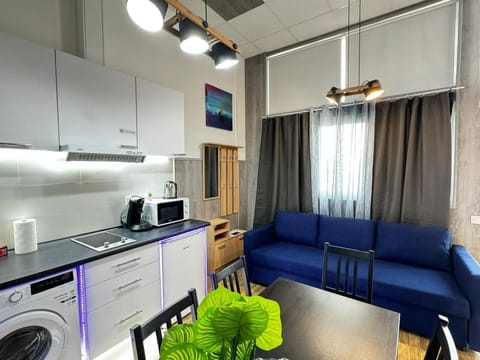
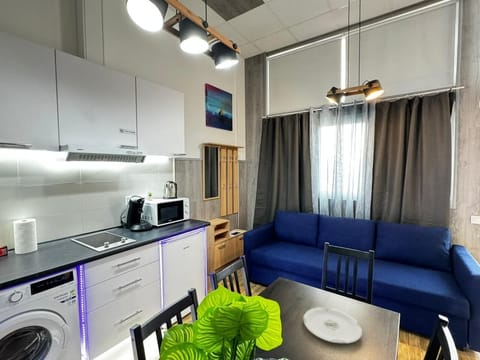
+ plate (331, 325)
